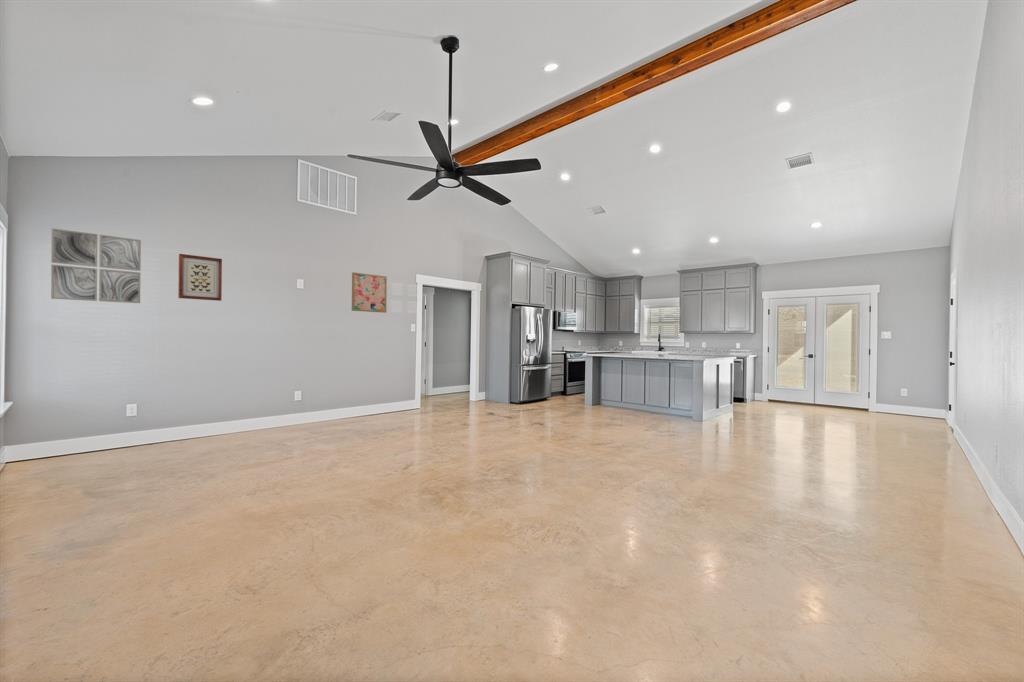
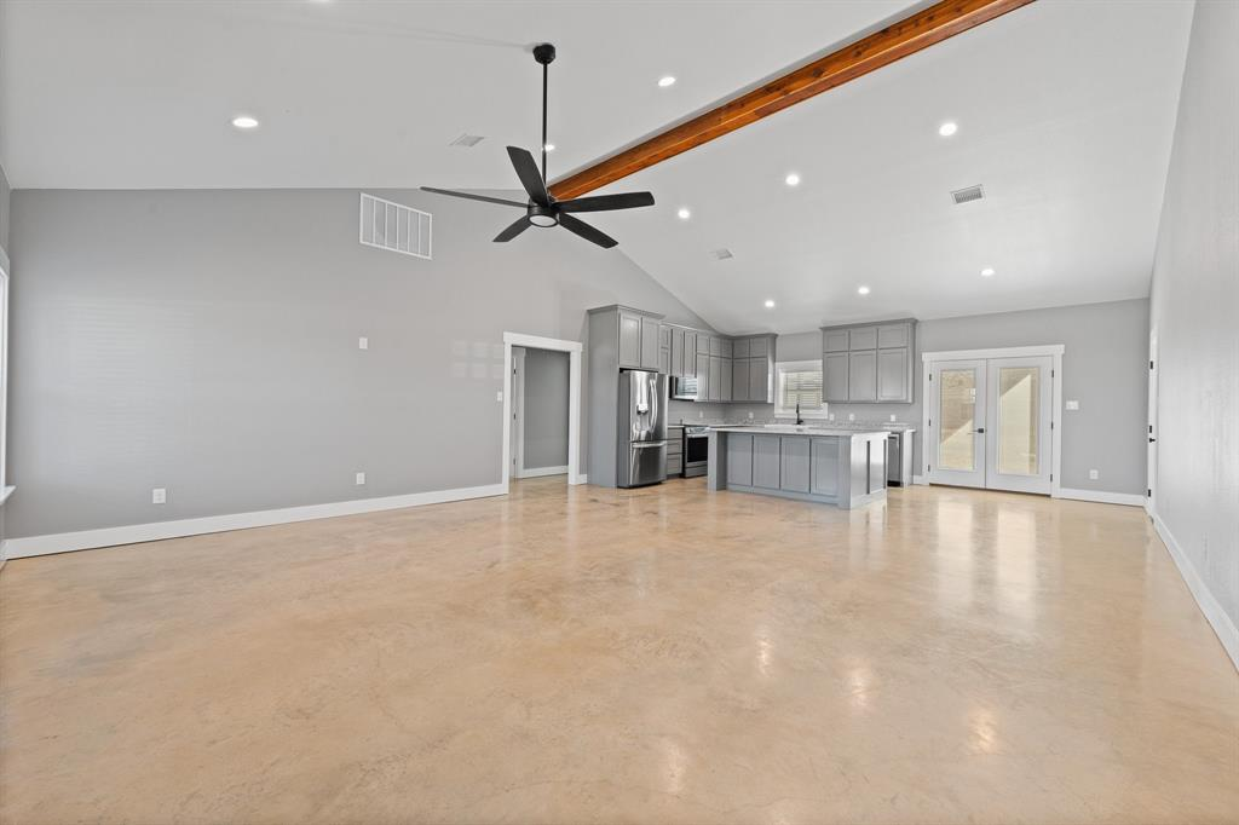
- wall art (99, 266)
- wall art (369, 293)
- wall art (200, 278)
